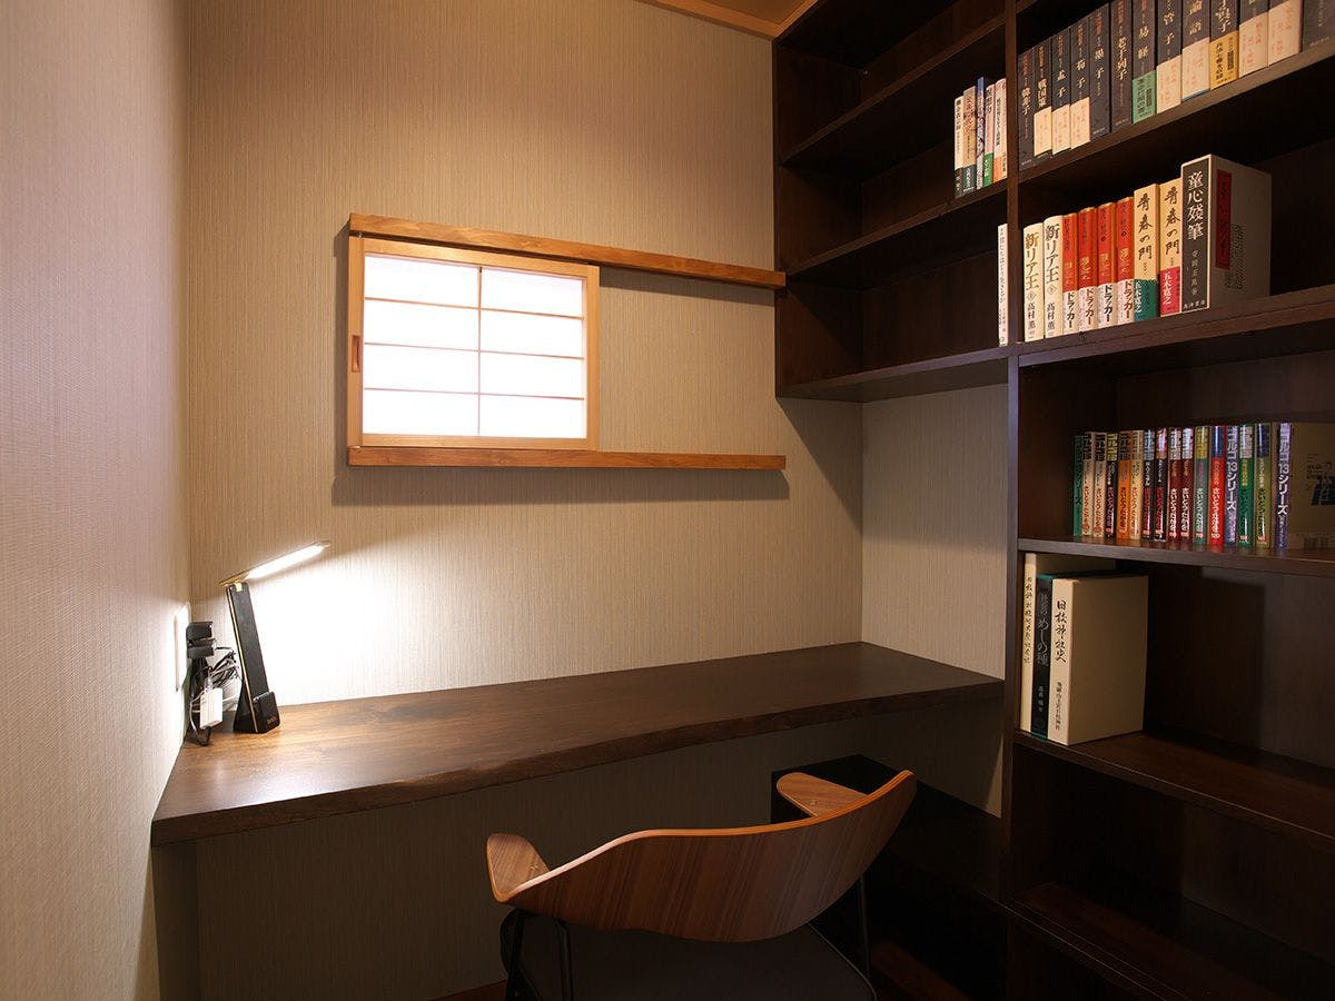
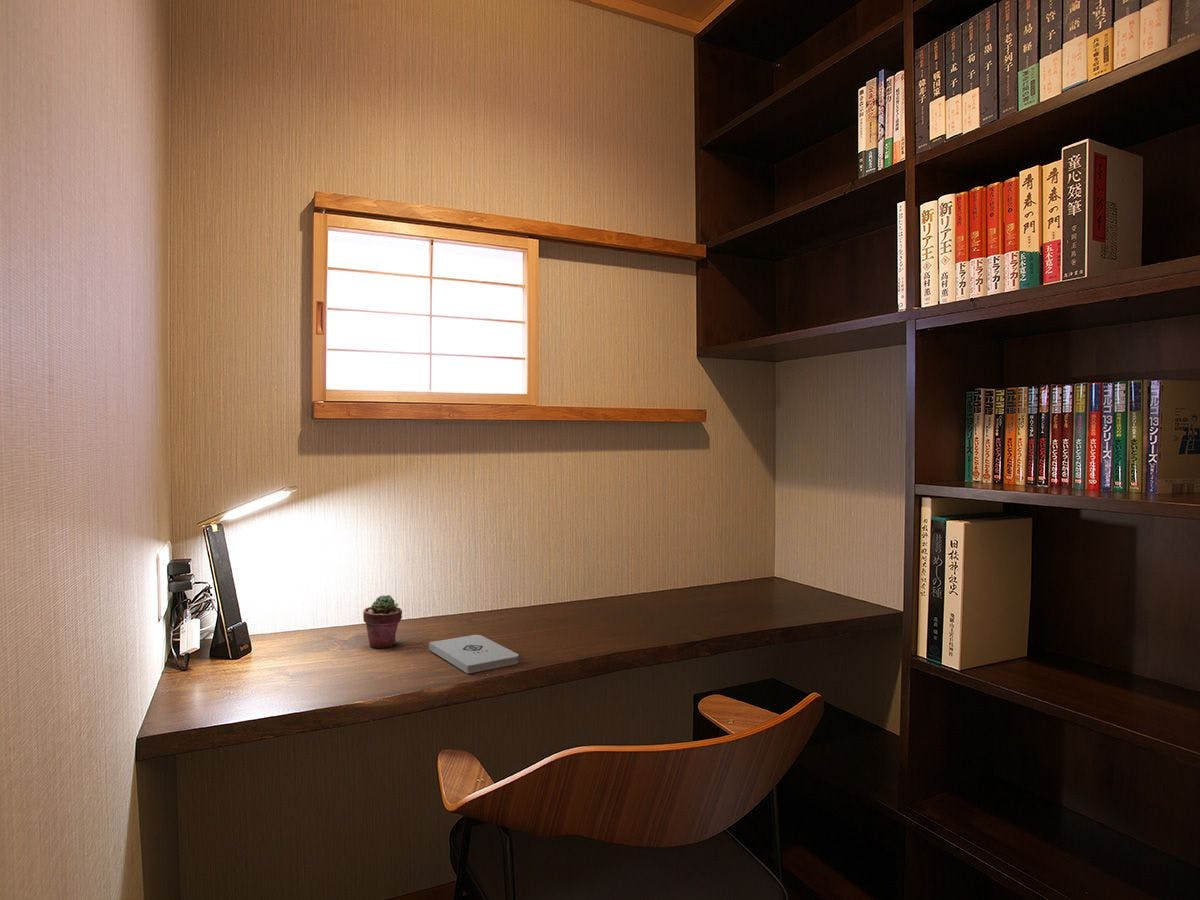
+ notepad (473, 652)
+ potted succulent (382, 619)
